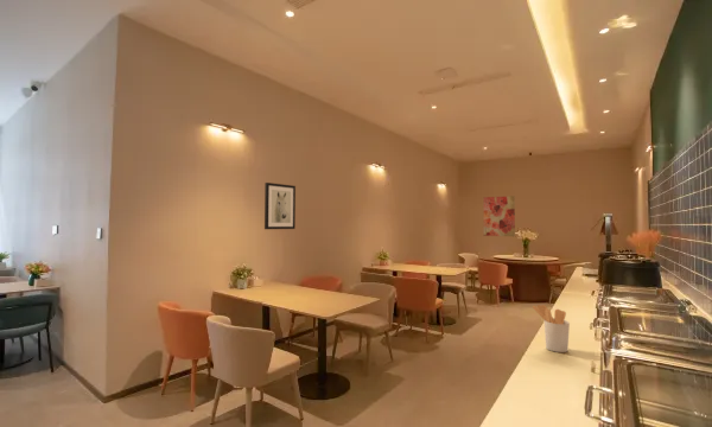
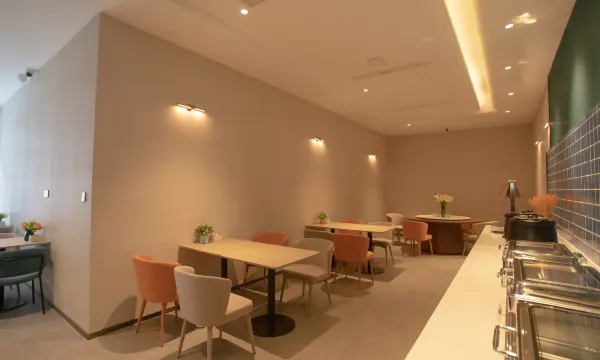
- wall art (280, 206)
- utensil holder (551, 326)
- wall art (498, 216)
